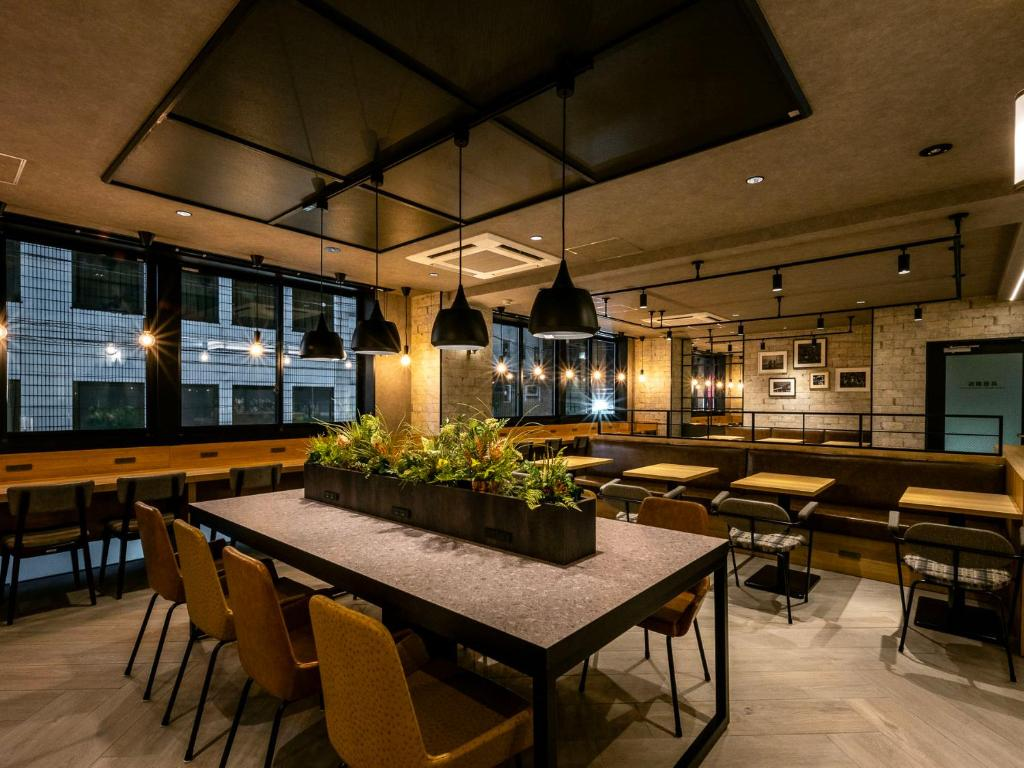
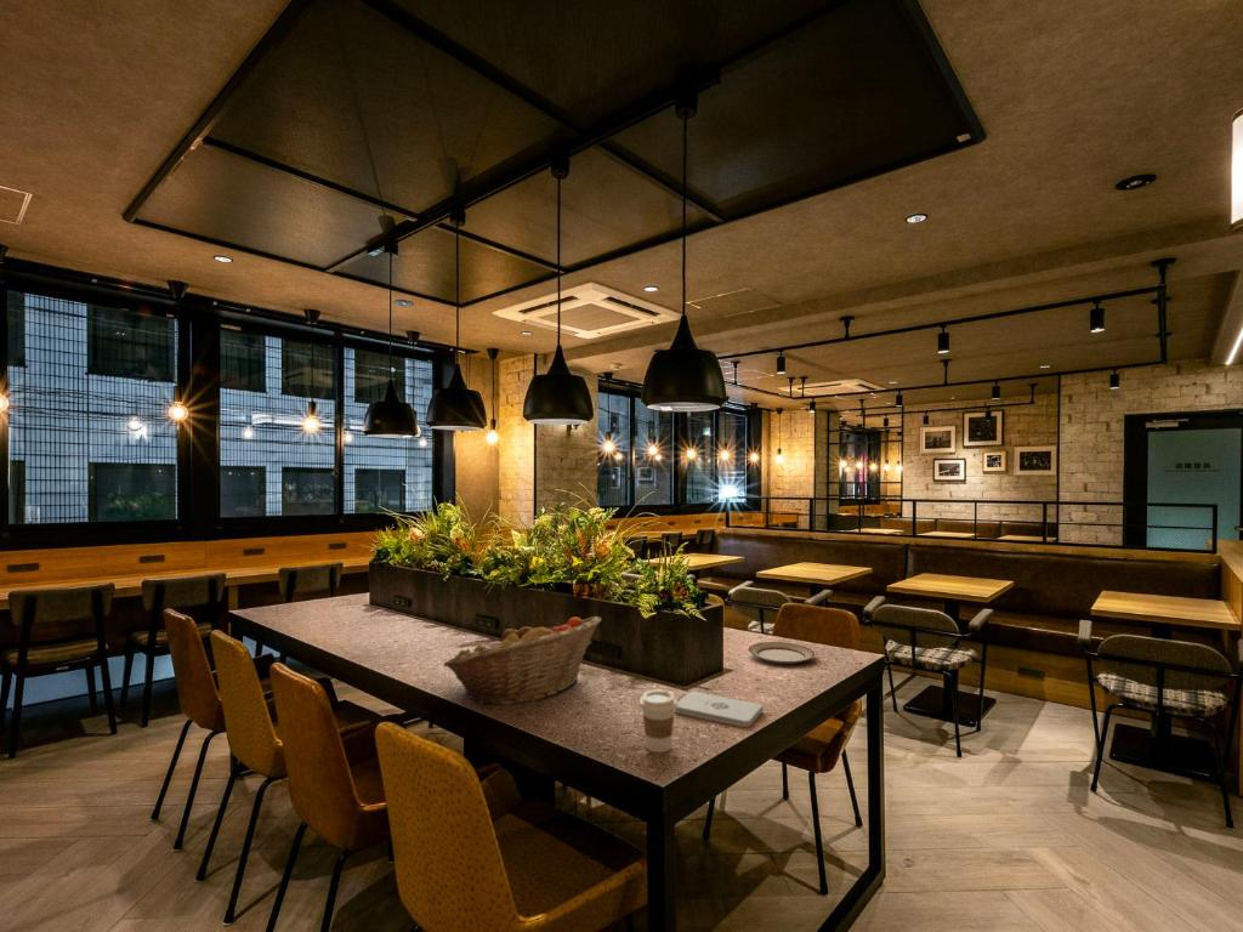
+ coffee cup (658, 721)
+ notepad (717, 707)
+ plate (781, 653)
+ fruit basket (527, 653)
